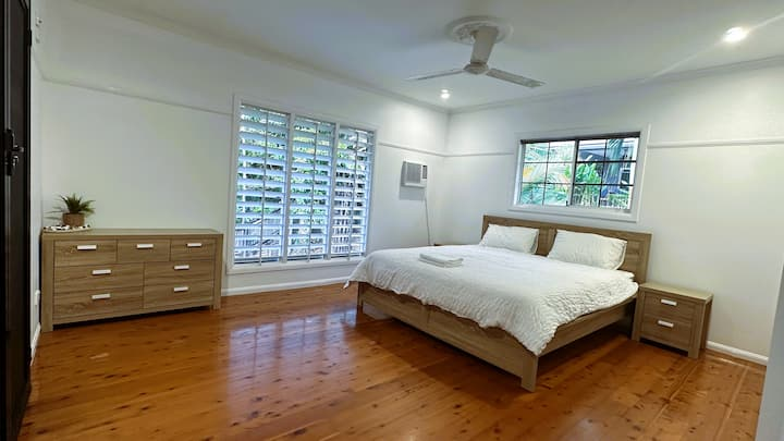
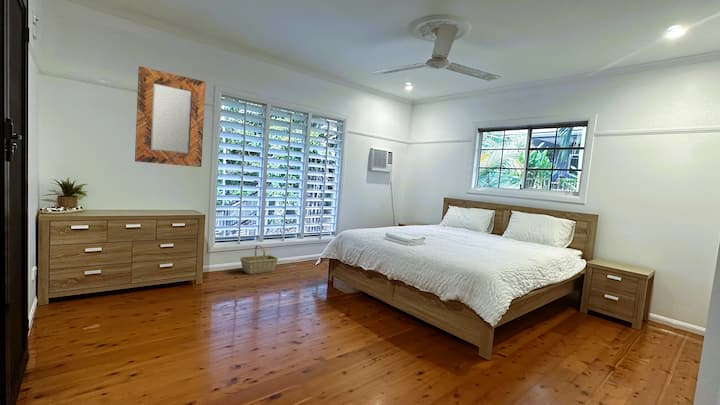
+ home mirror (171, 119)
+ basket (259, 258)
